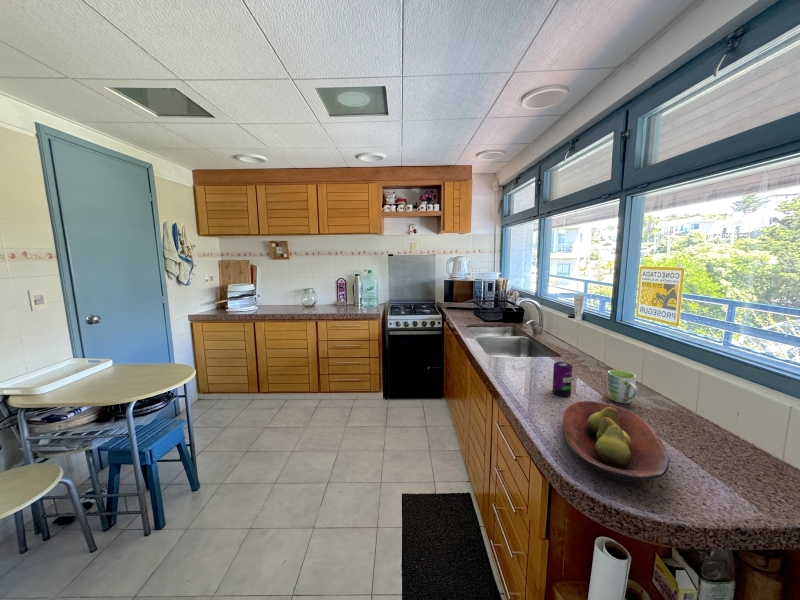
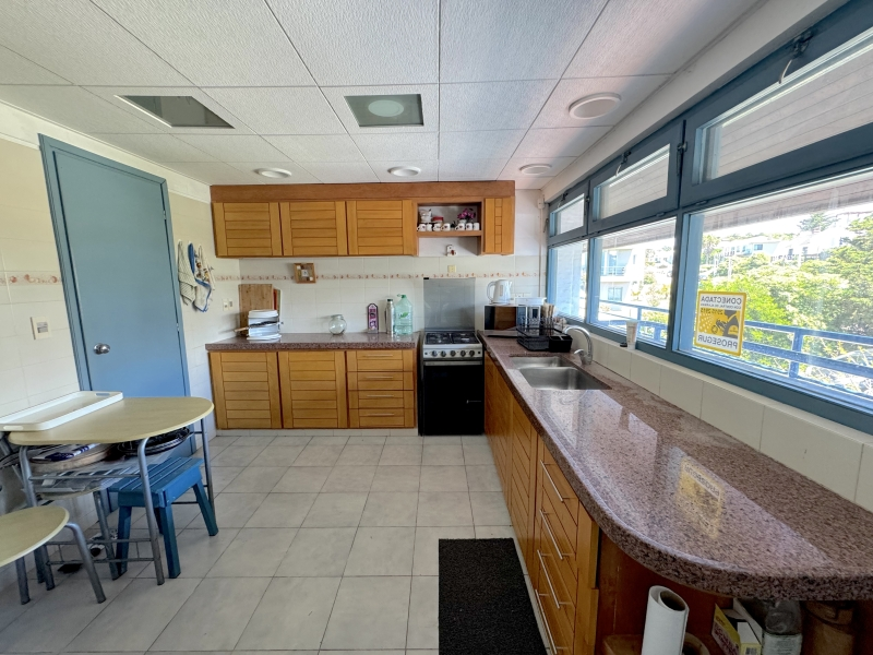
- fruit bowl (608, 433)
- mug (623, 388)
- beverage can (562, 378)
